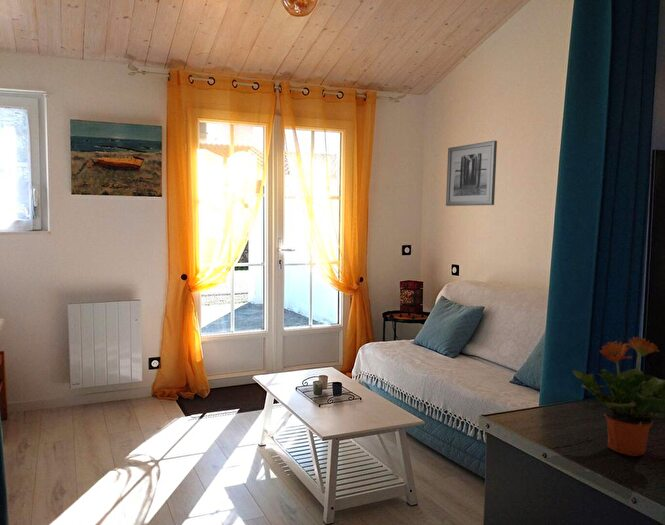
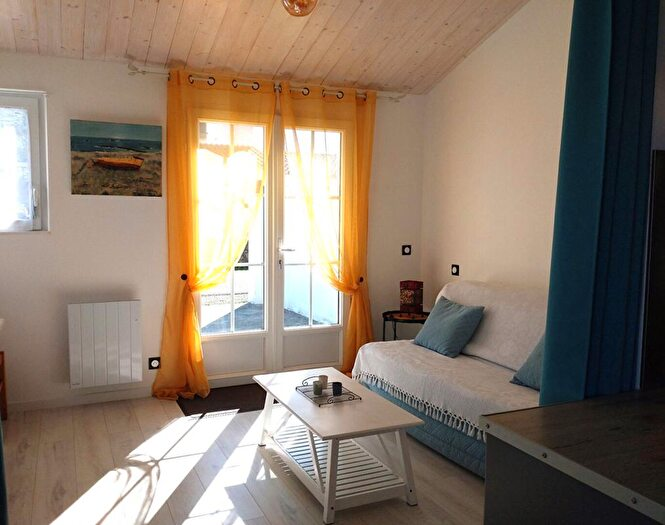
- potted plant (626, 394)
- wall art (469, 175)
